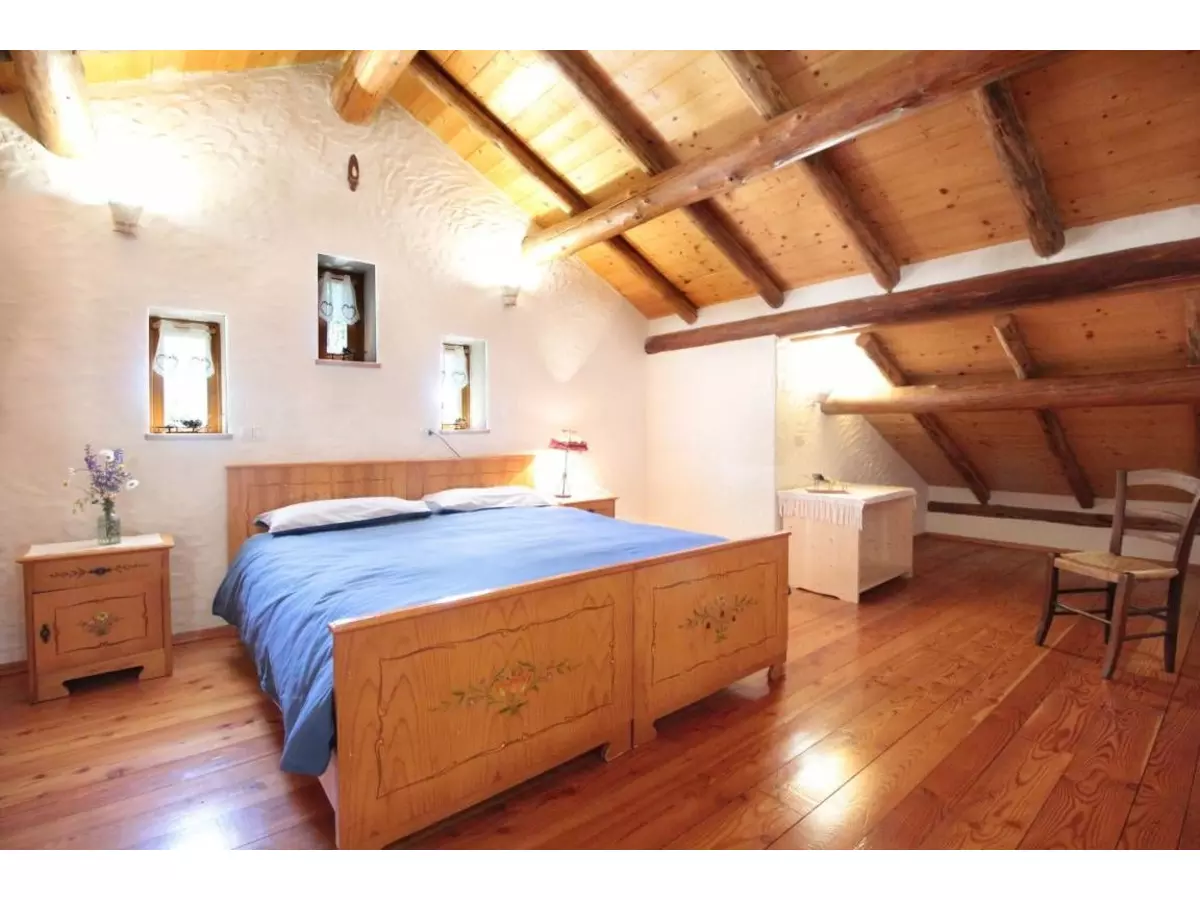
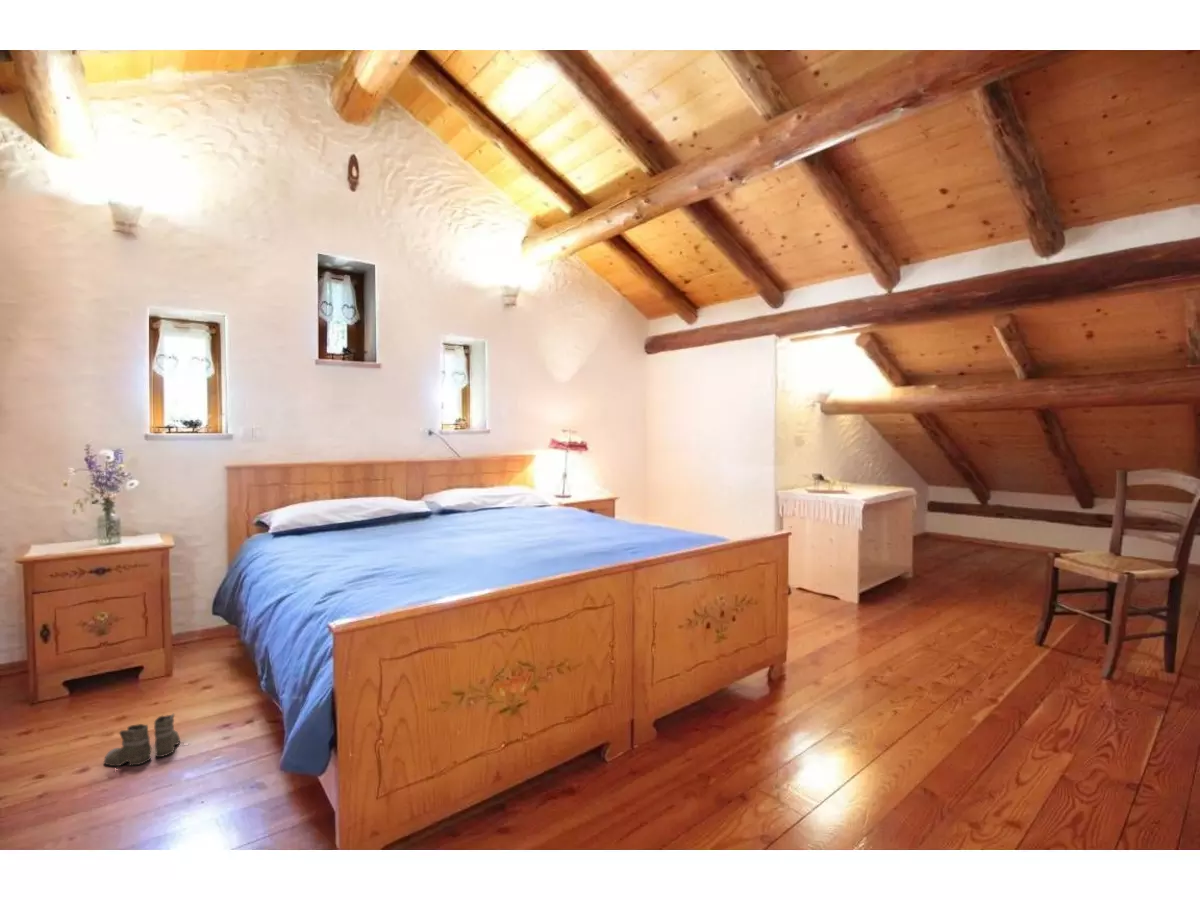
+ boots (148, 736)
